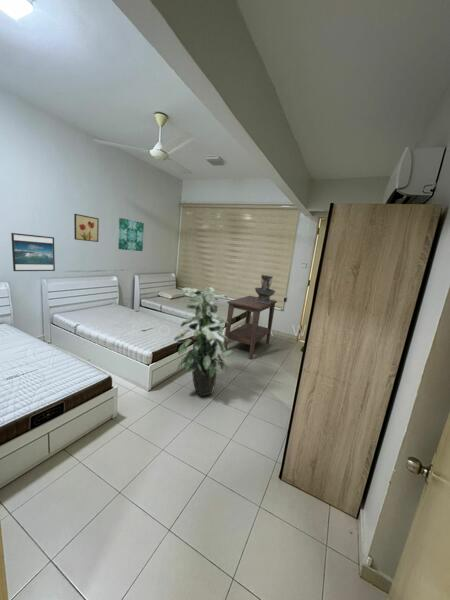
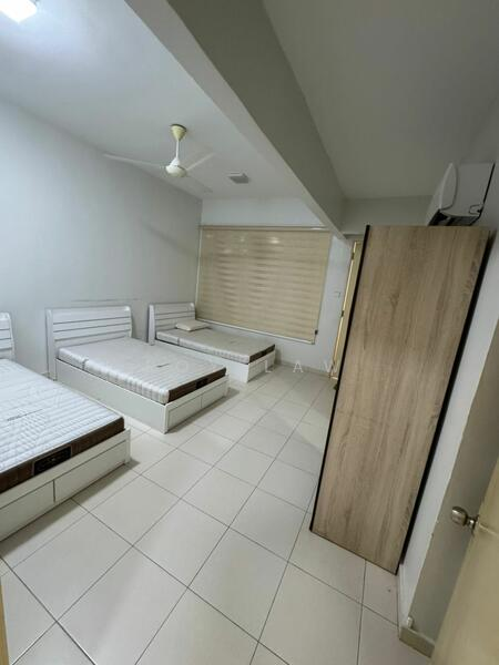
- wall art (131, 235)
- decorative urn (265, 288)
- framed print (34, 253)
- side table (250, 324)
- wall art (86, 228)
- indoor plant (203, 340)
